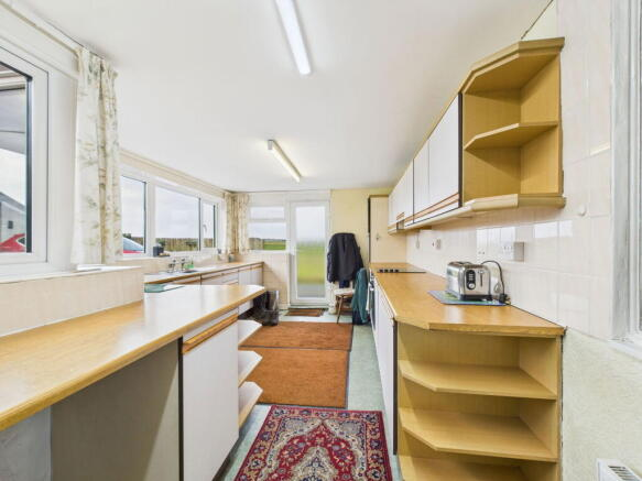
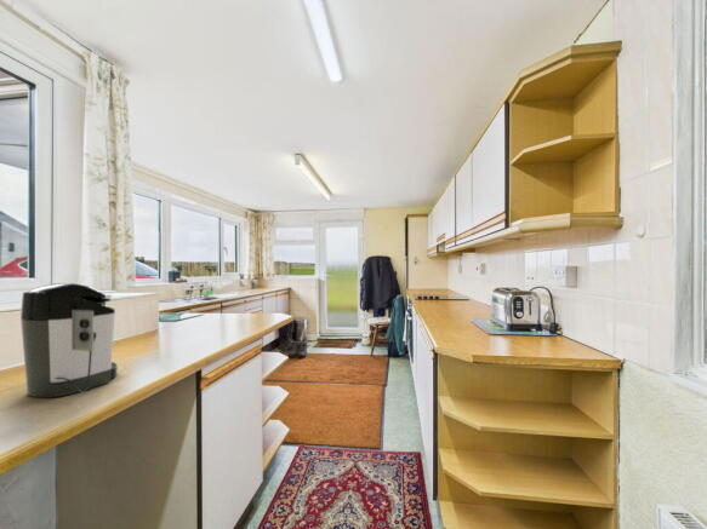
+ coffee maker (86, 334)
